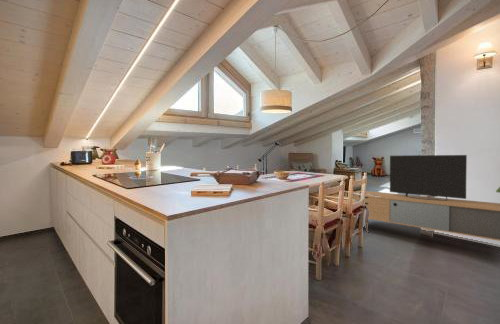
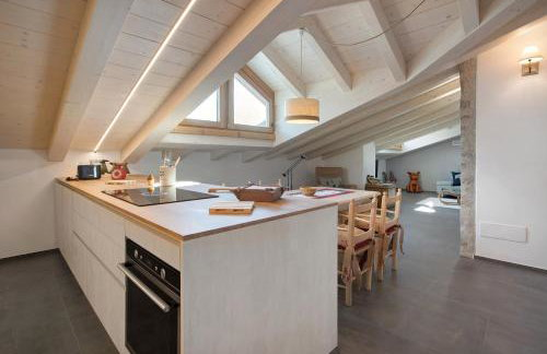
- media console (423, 197)
